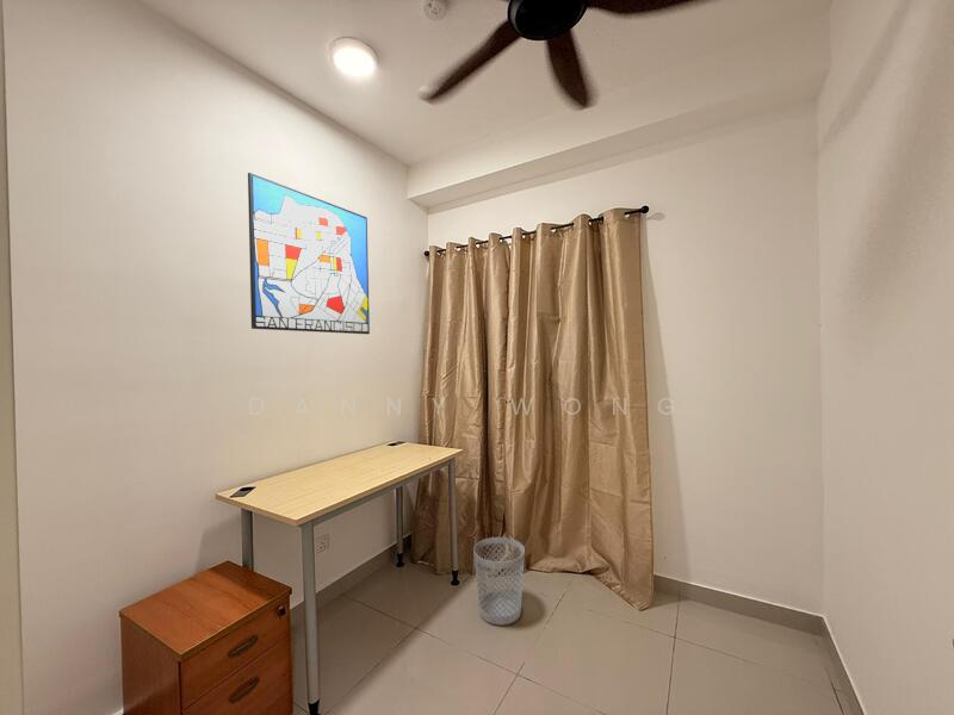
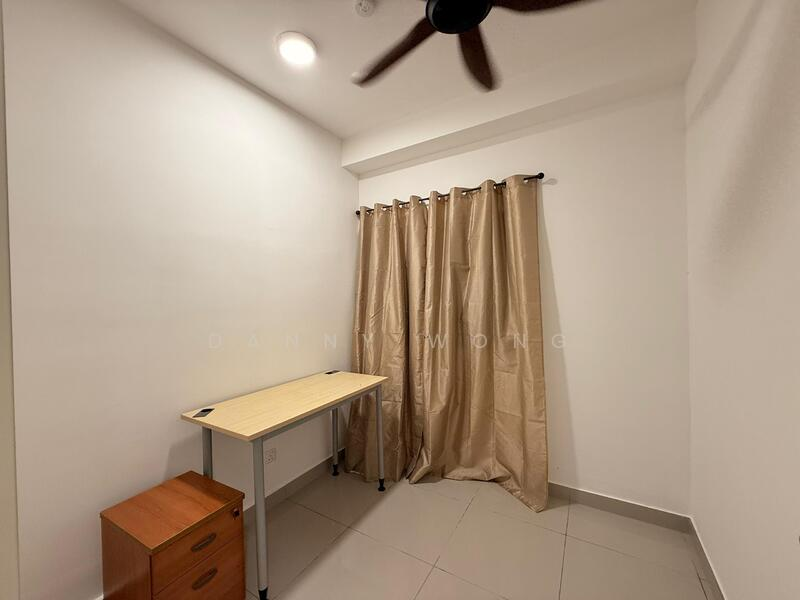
- wall art (317, 265)
- wastebasket (500, 578)
